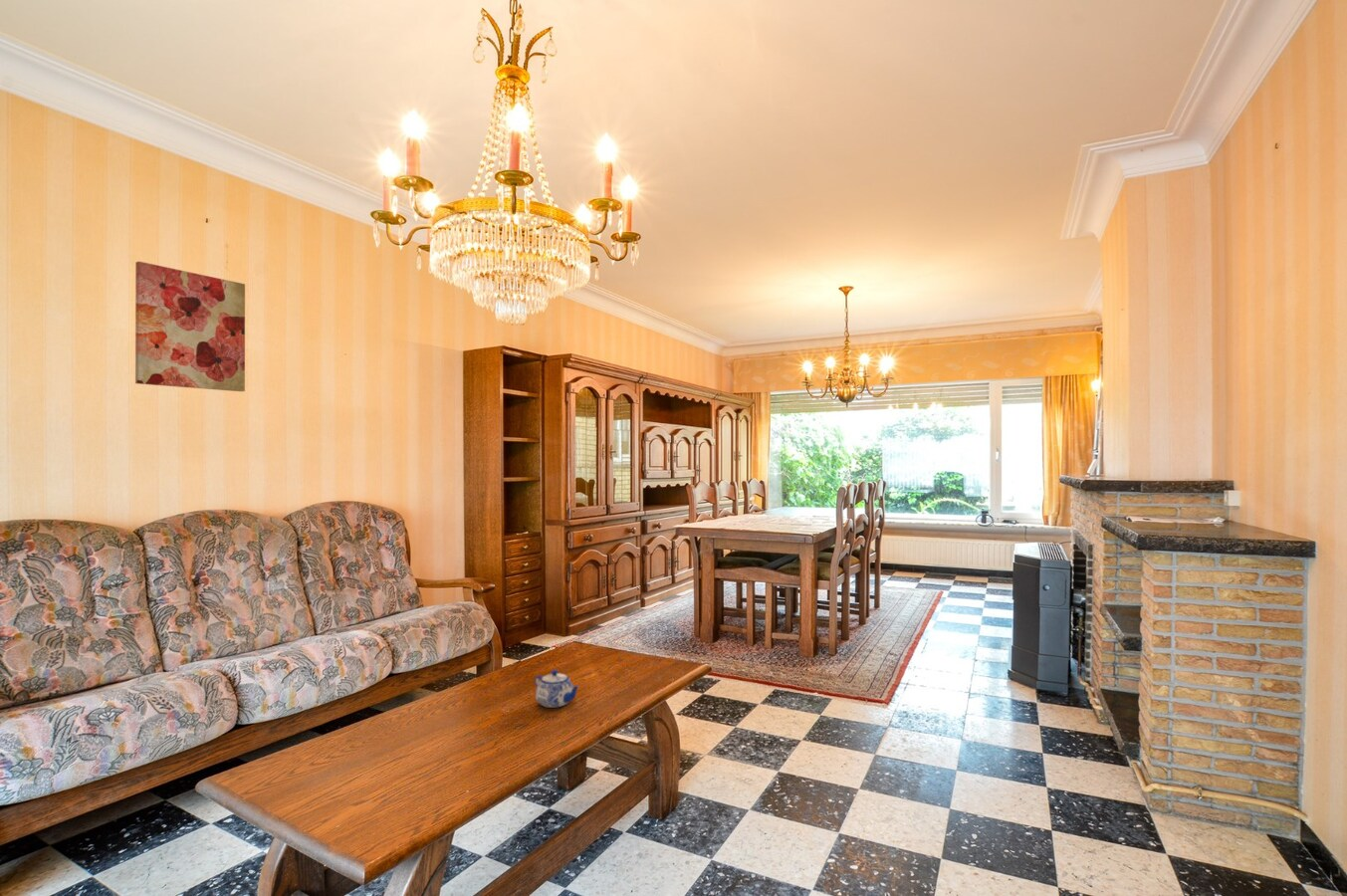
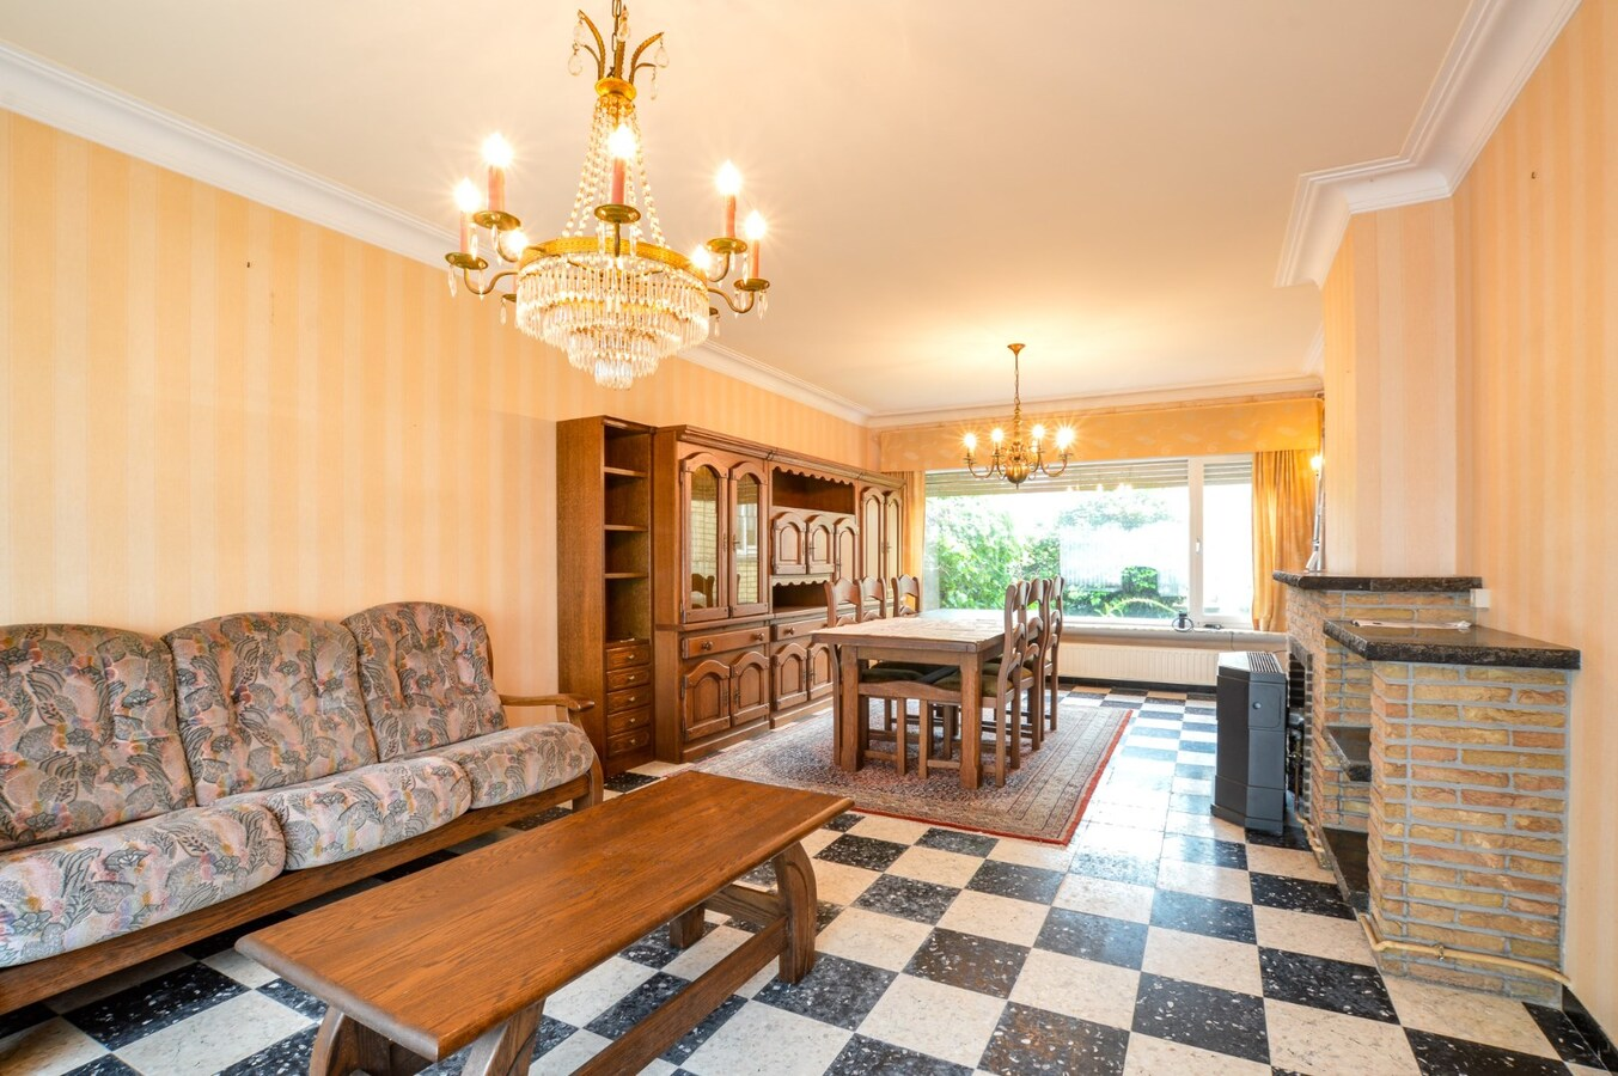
- teapot (557, 687)
- wall art (193, 331)
